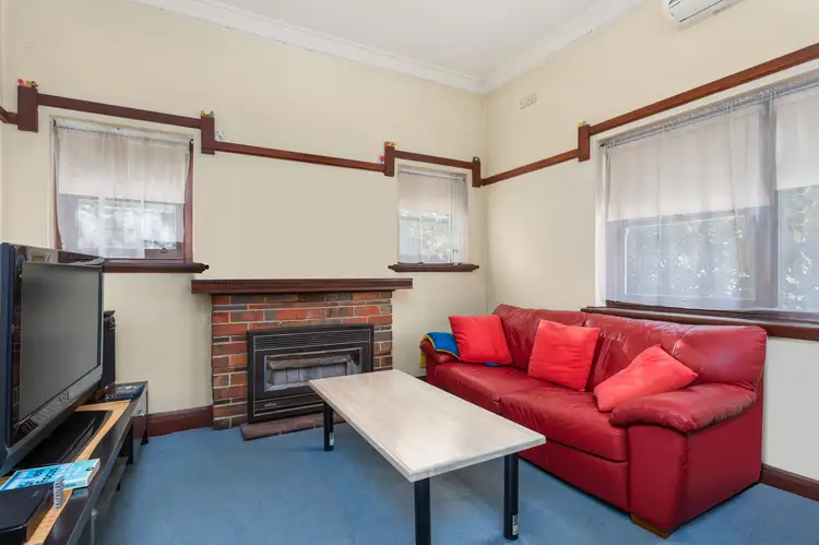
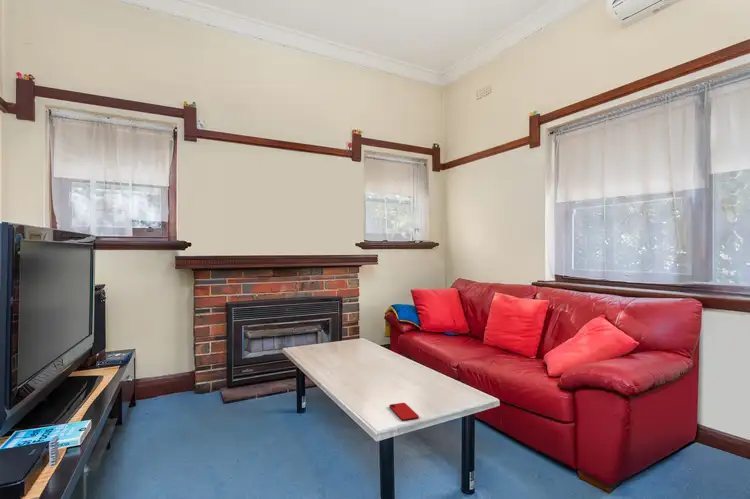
+ smartphone (403, 411)
